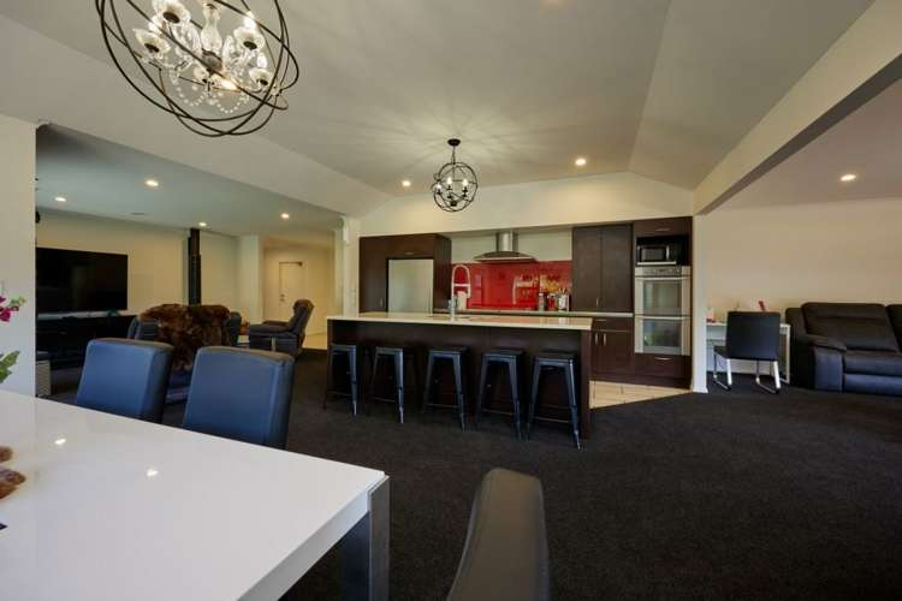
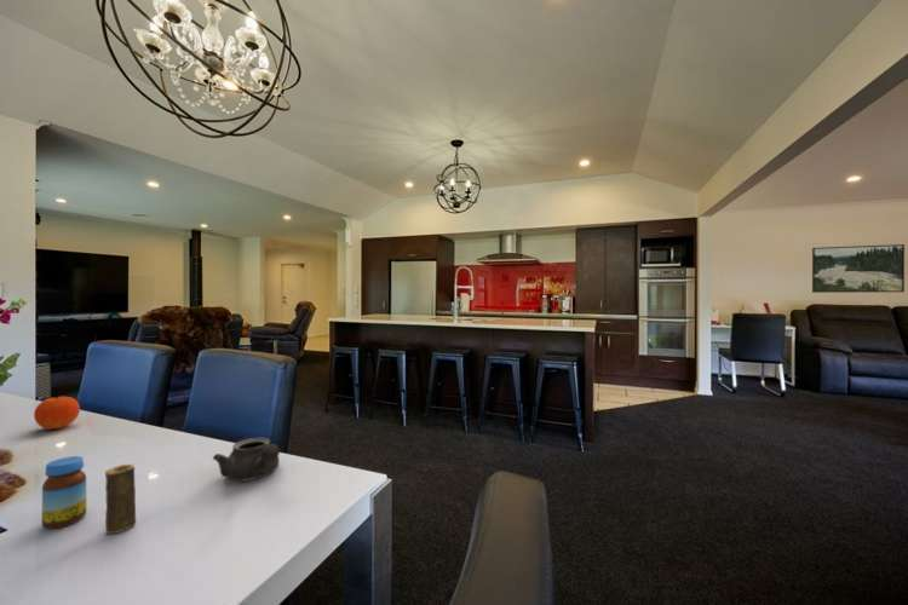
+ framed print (856, 269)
+ fruit (57, 411)
+ teapot (253, 457)
+ candle (120, 497)
+ jar (64, 490)
